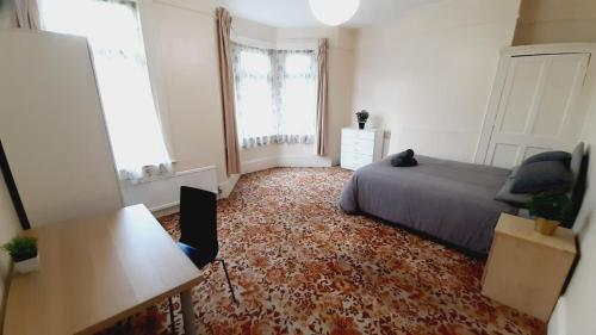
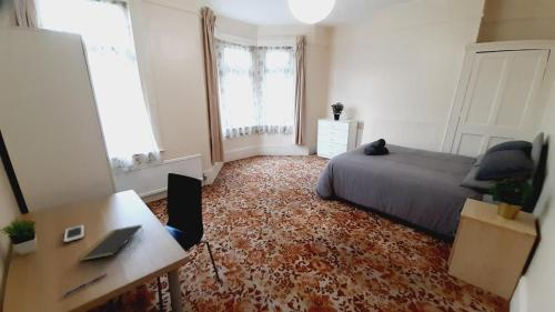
+ cell phone (74, 233)
+ pen (85, 283)
+ notepad (112, 241)
